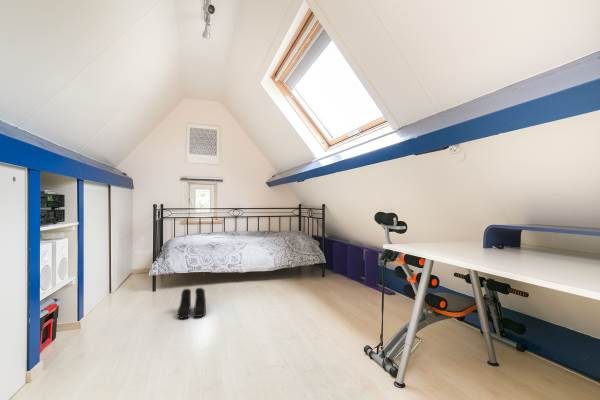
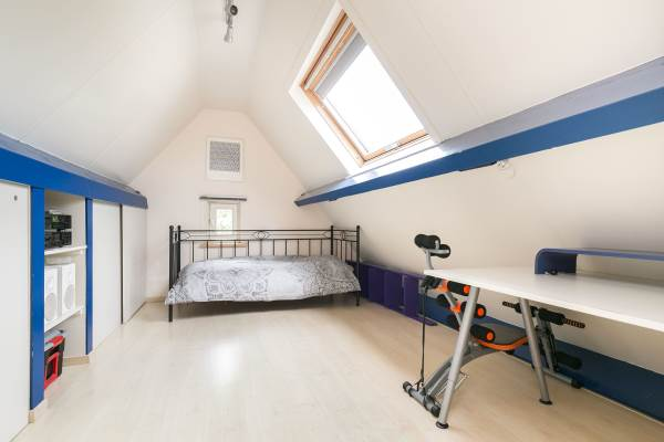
- boots (190, 301)
